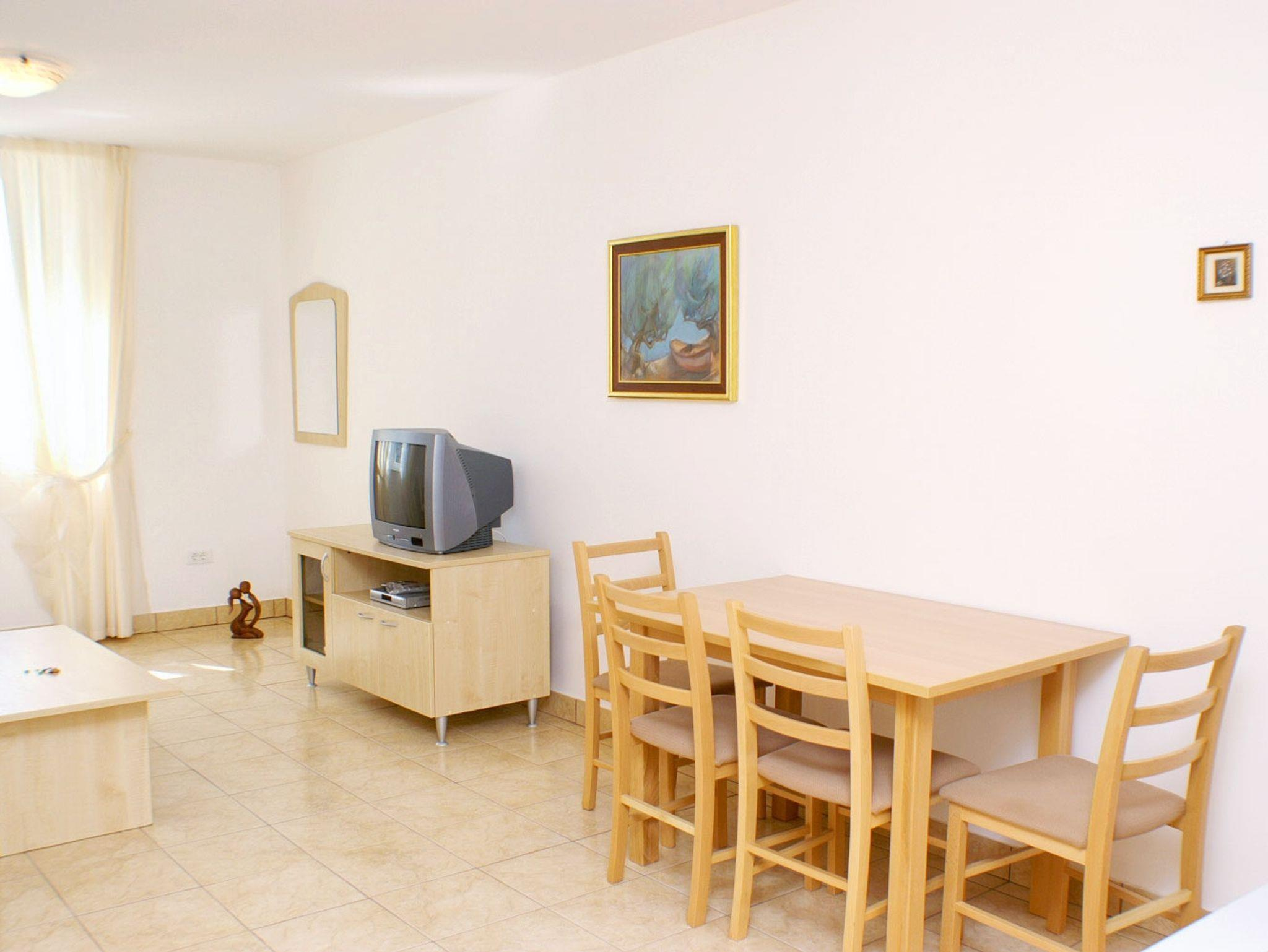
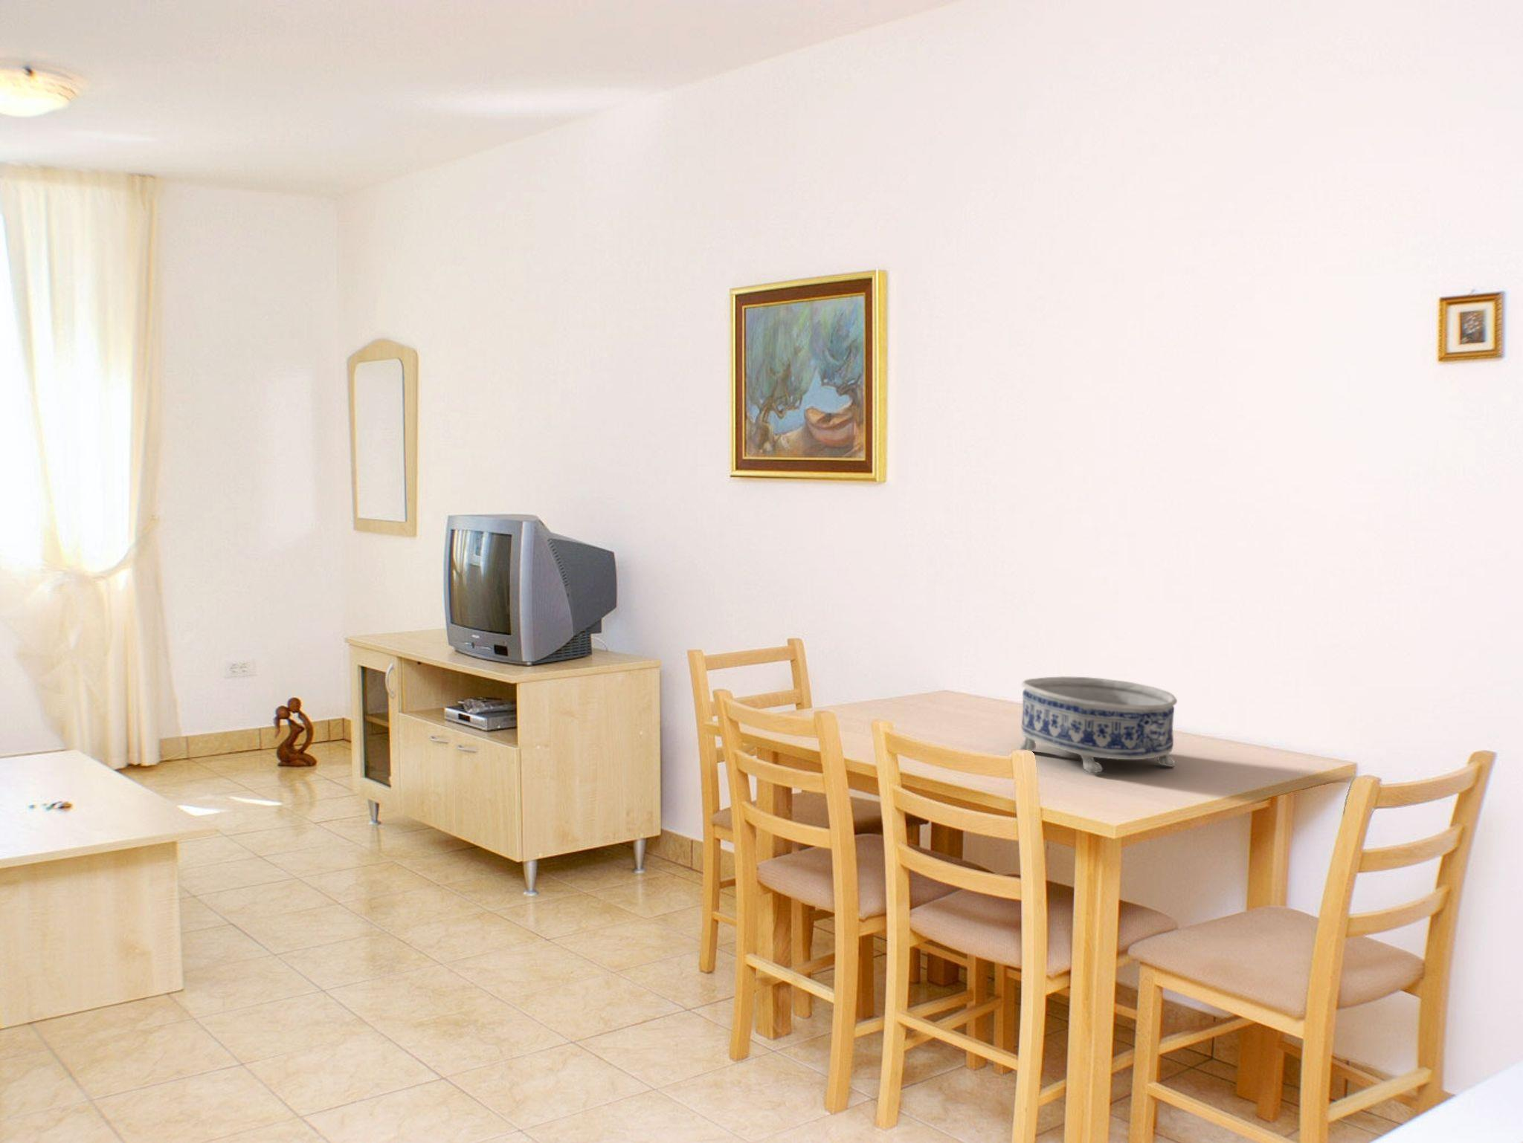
+ decorative bowl (1095, 723)
